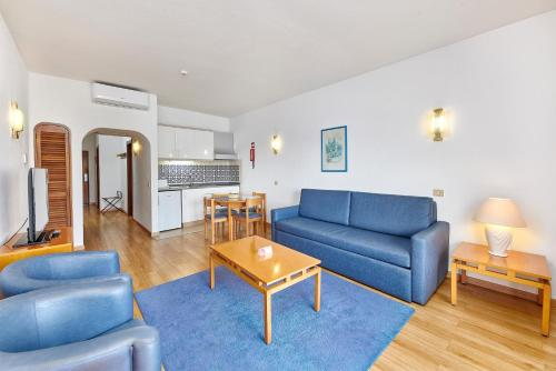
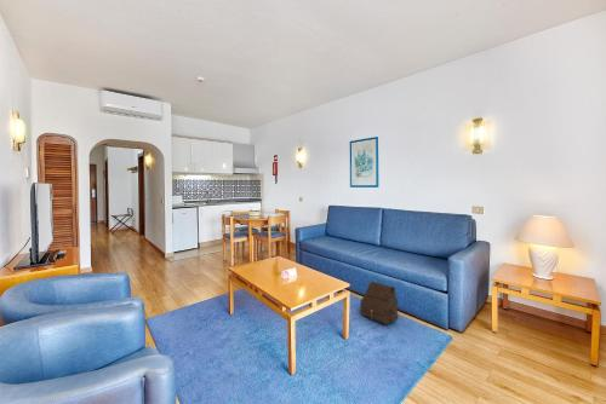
+ satchel (381, 300)
